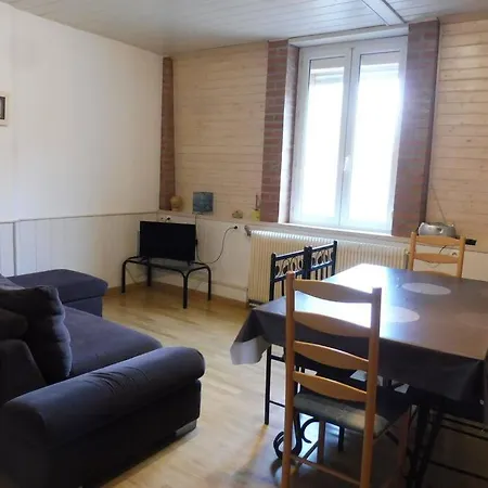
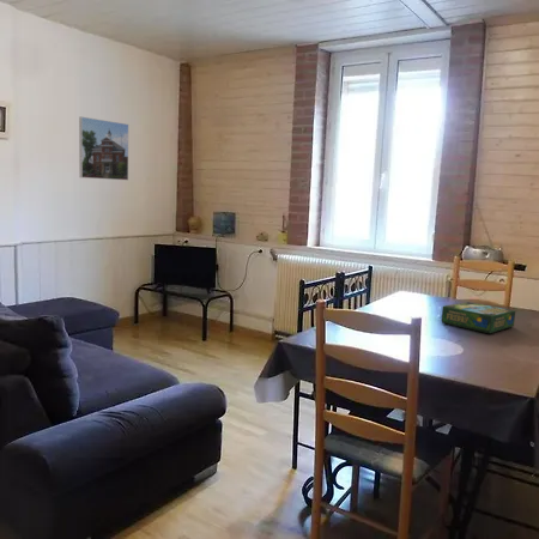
+ board game (478, 316)
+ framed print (104, 150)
